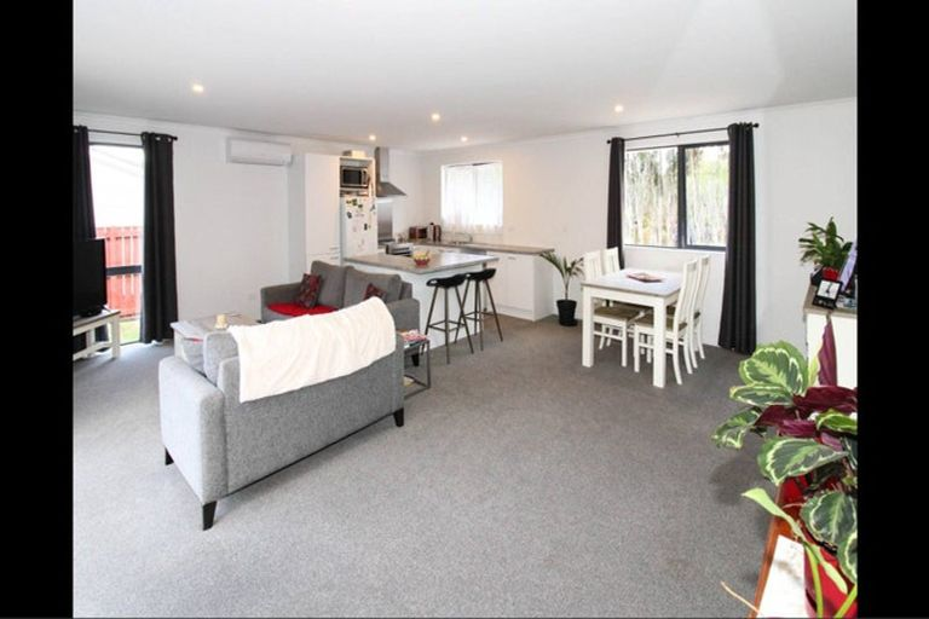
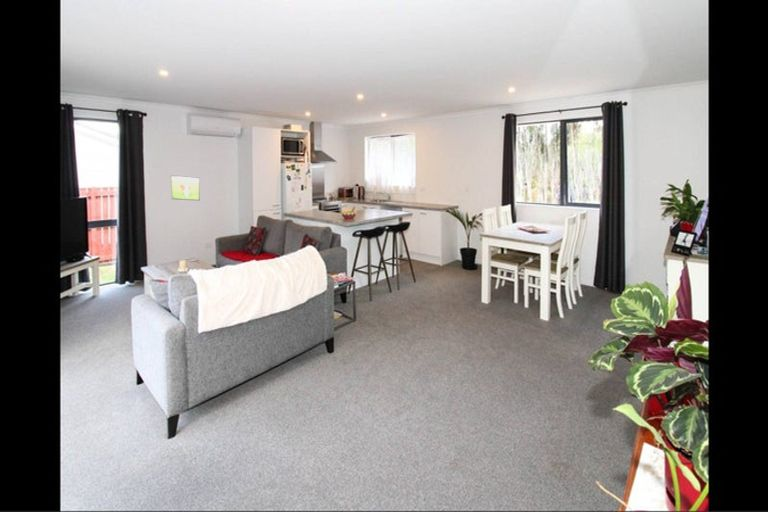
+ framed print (185, 188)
